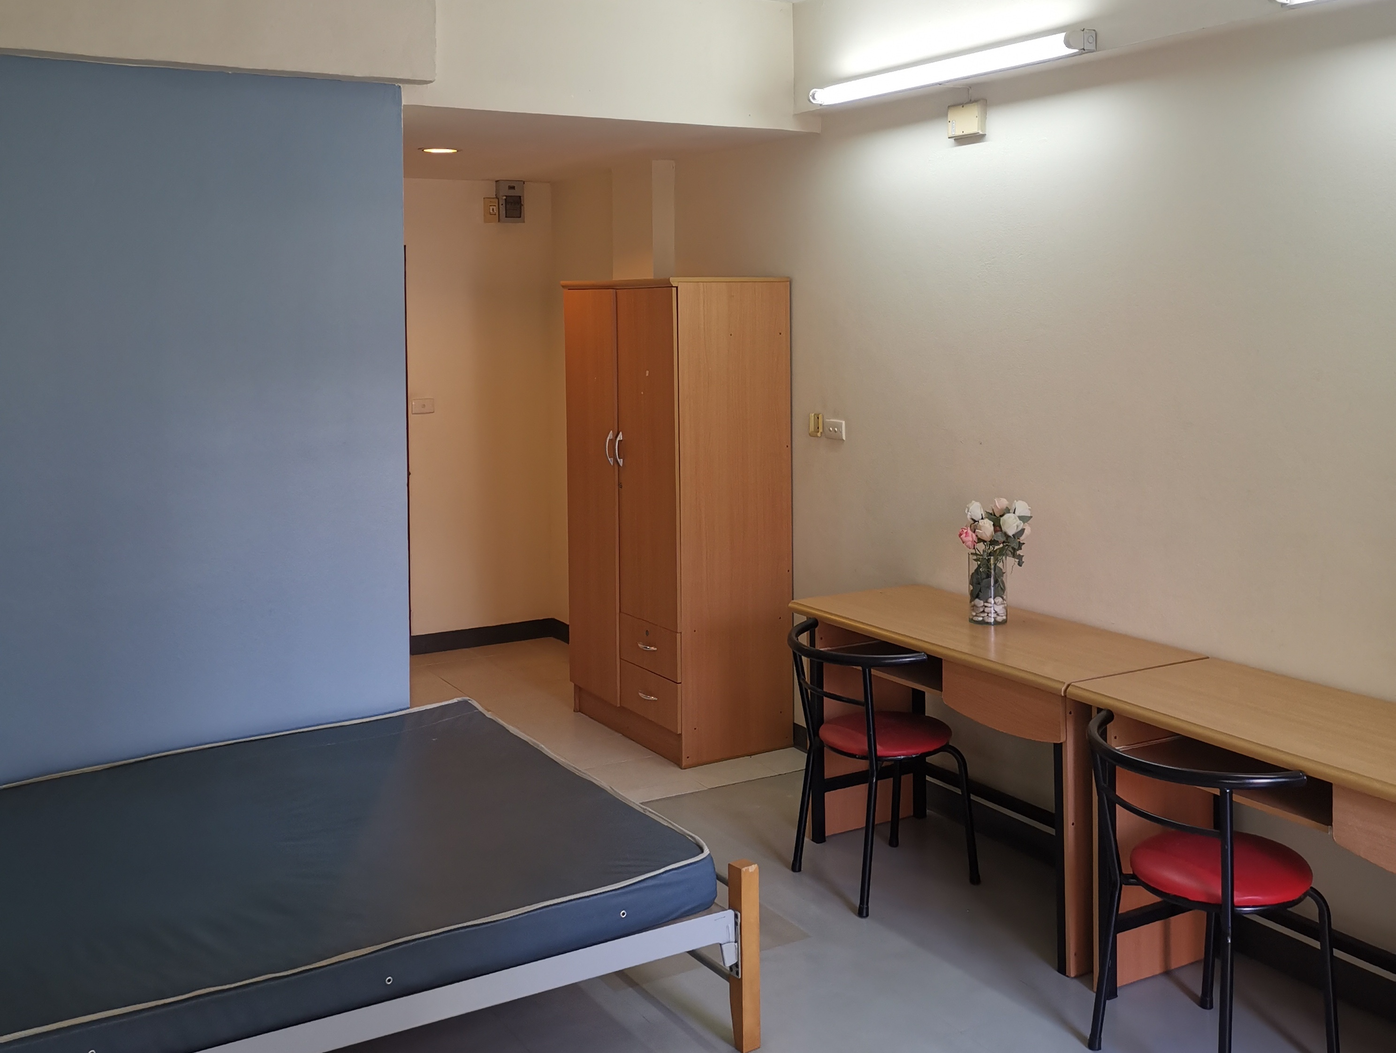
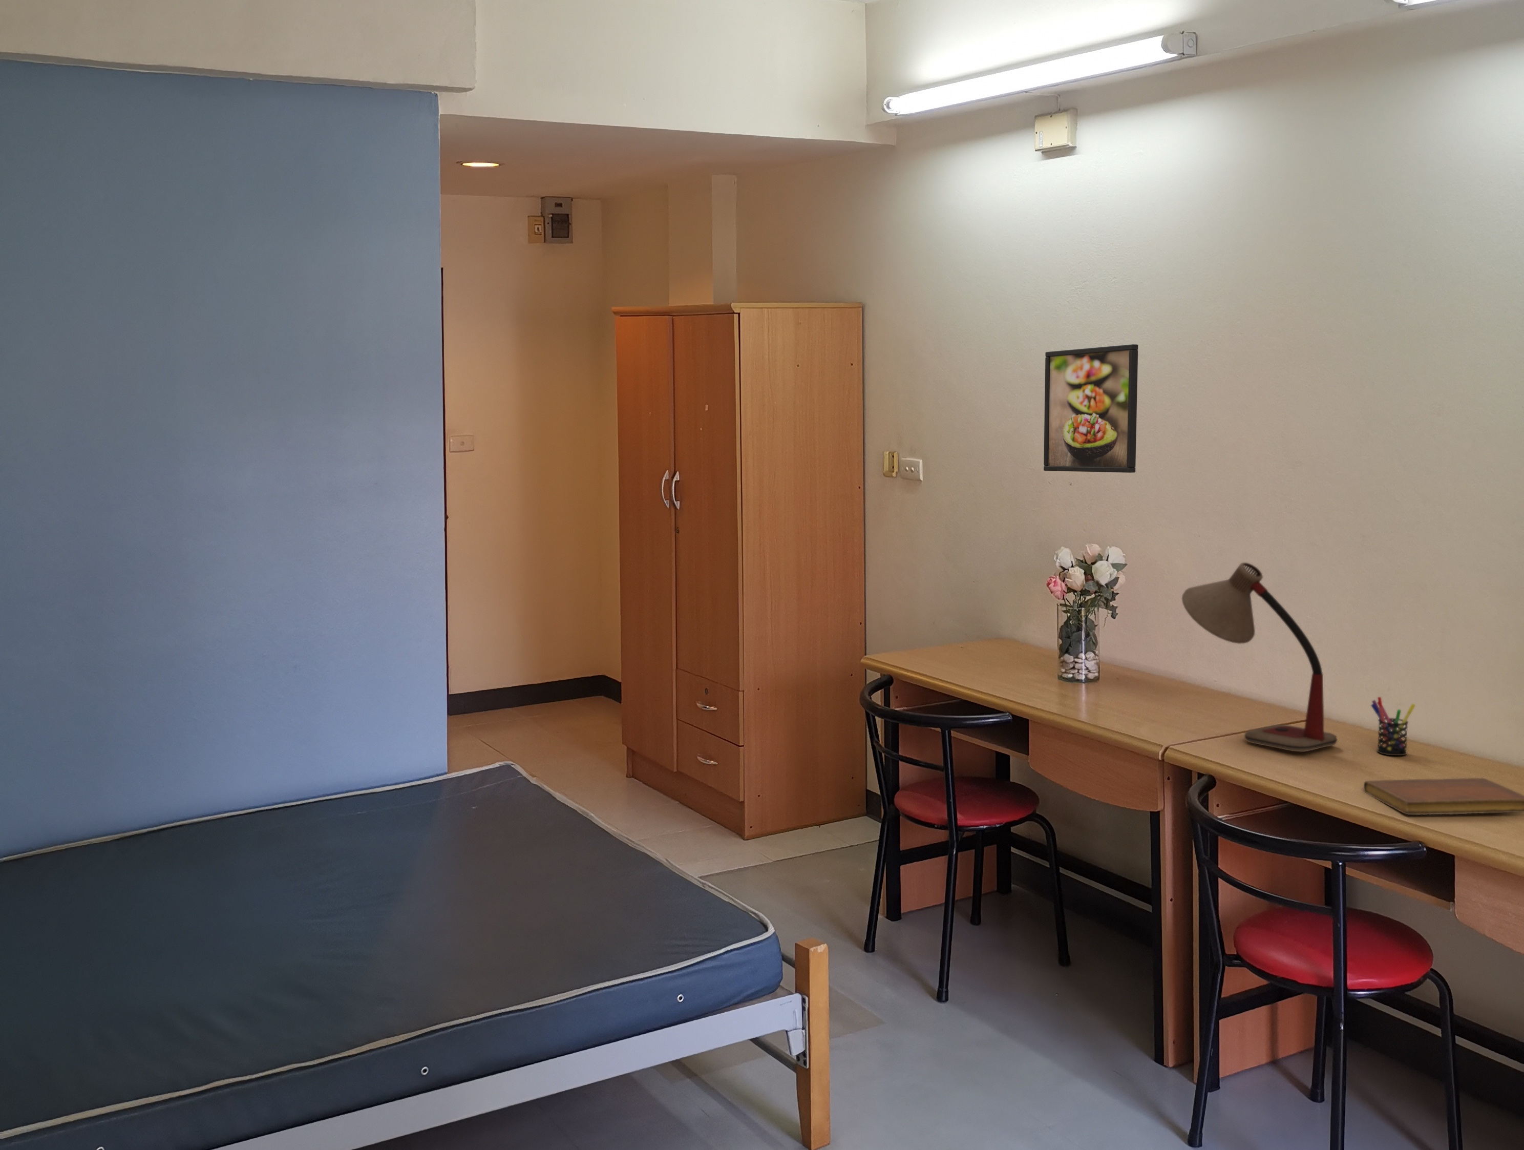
+ pen holder (1392, 725)
+ desk lamp (1251, 640)
+ notebook (1446, 795)
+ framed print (1089, 410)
